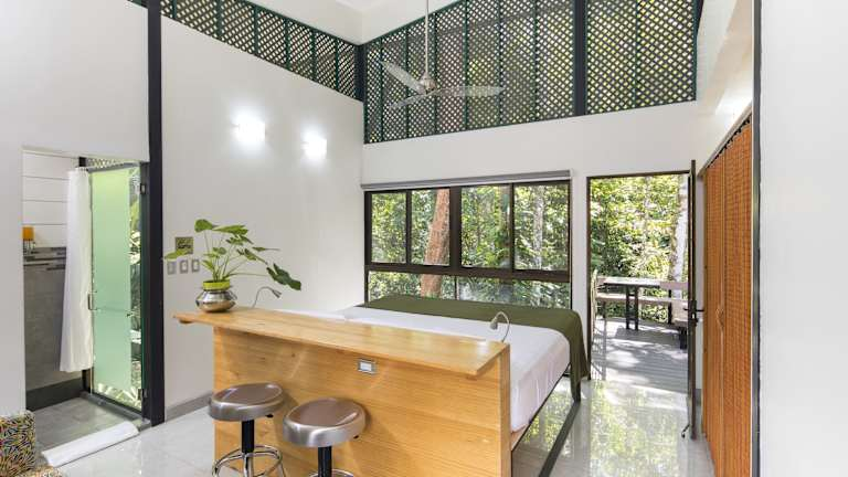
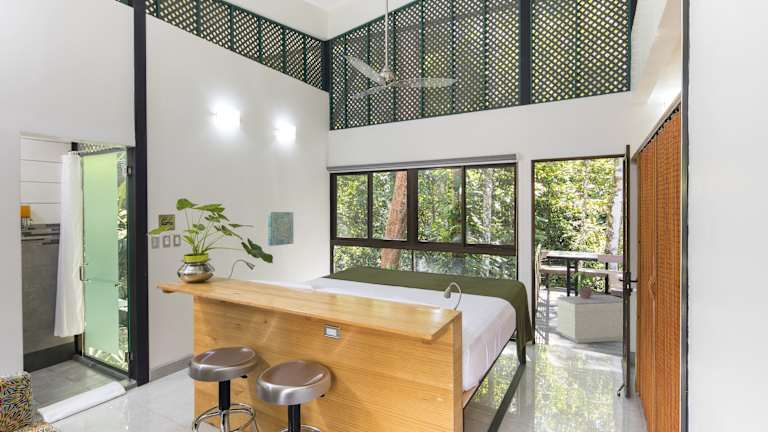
+ wall art (281, 228)
+ potted plant (585, 285)
+ bench (593, 317)
